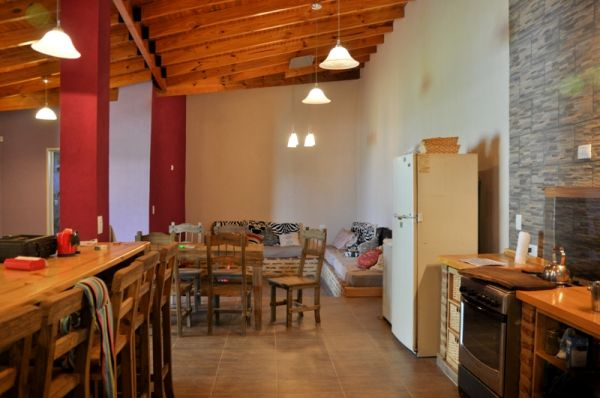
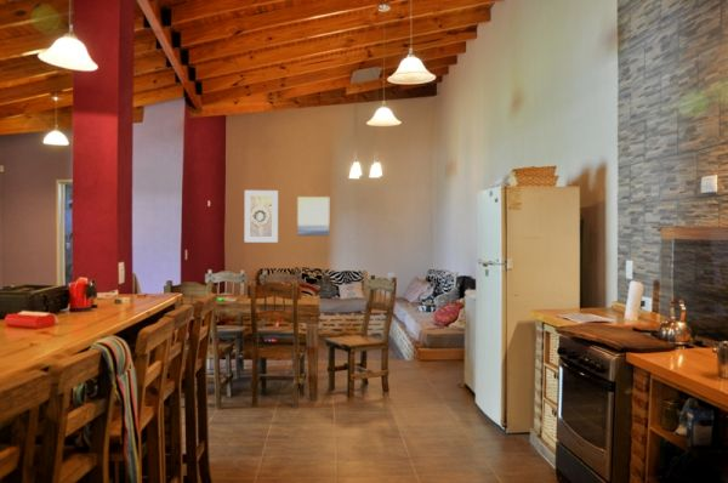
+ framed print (261, 216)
+ wall art (313, 216)
